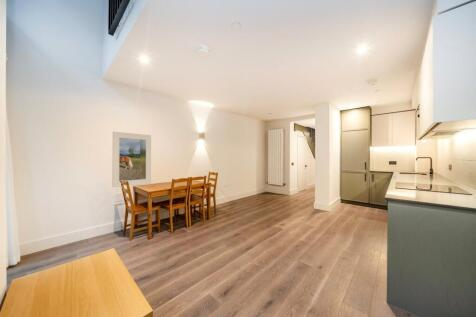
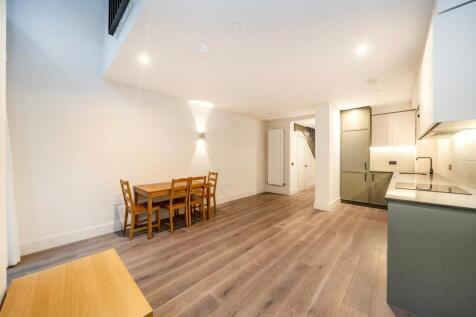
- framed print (133, 159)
